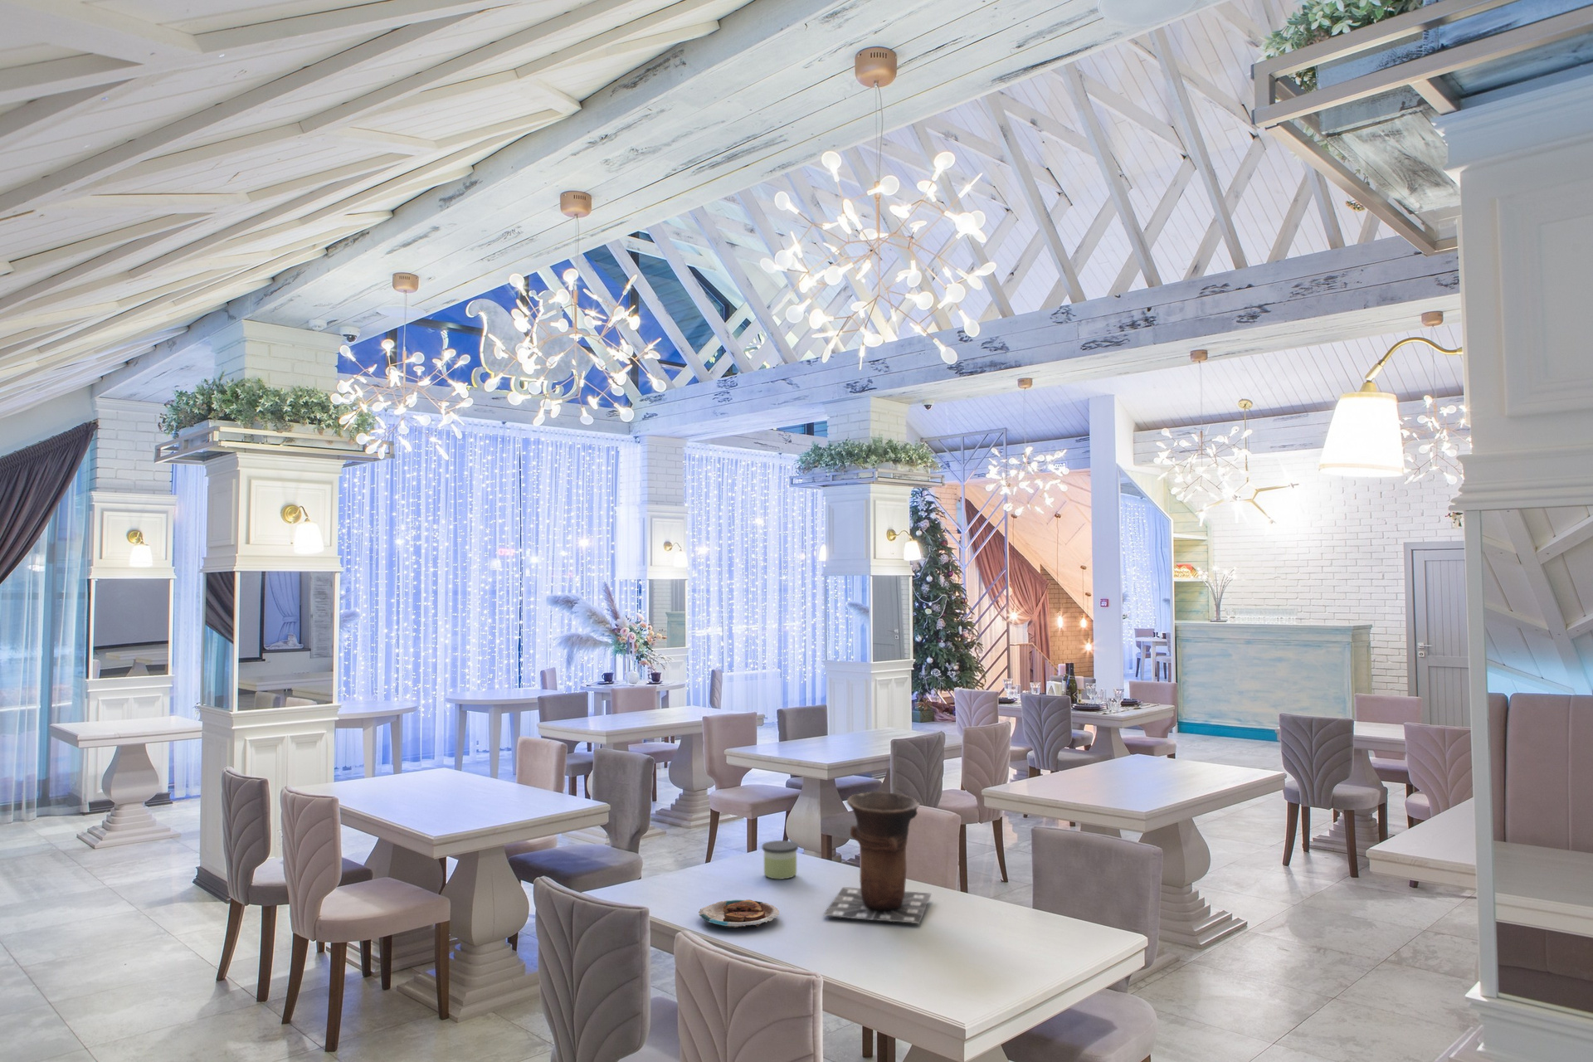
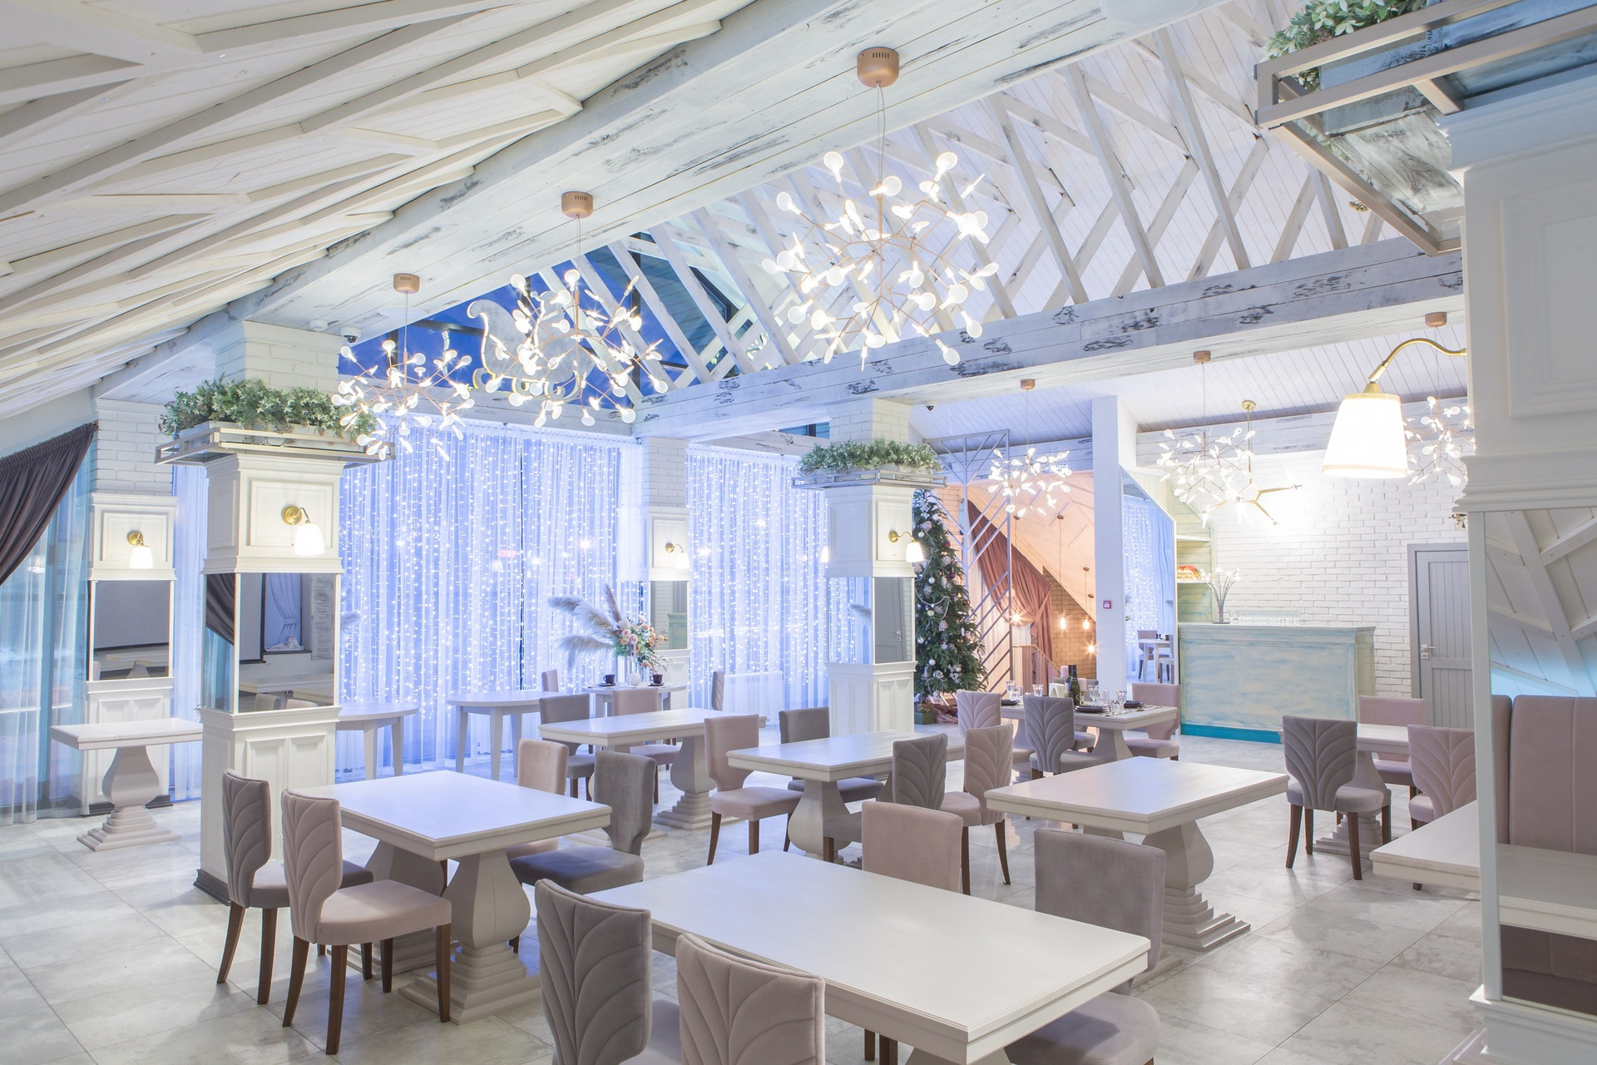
- plate (738, 913)
- candle (780, 859)
- vase (878, 853)
